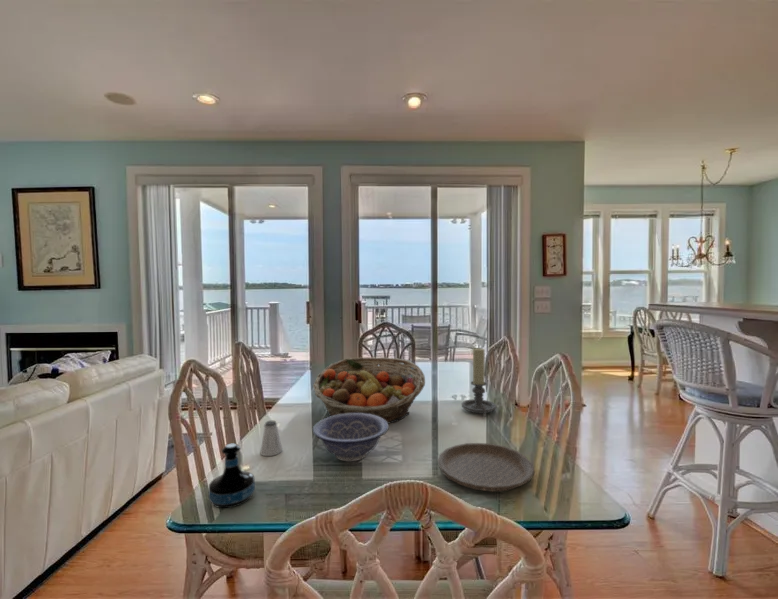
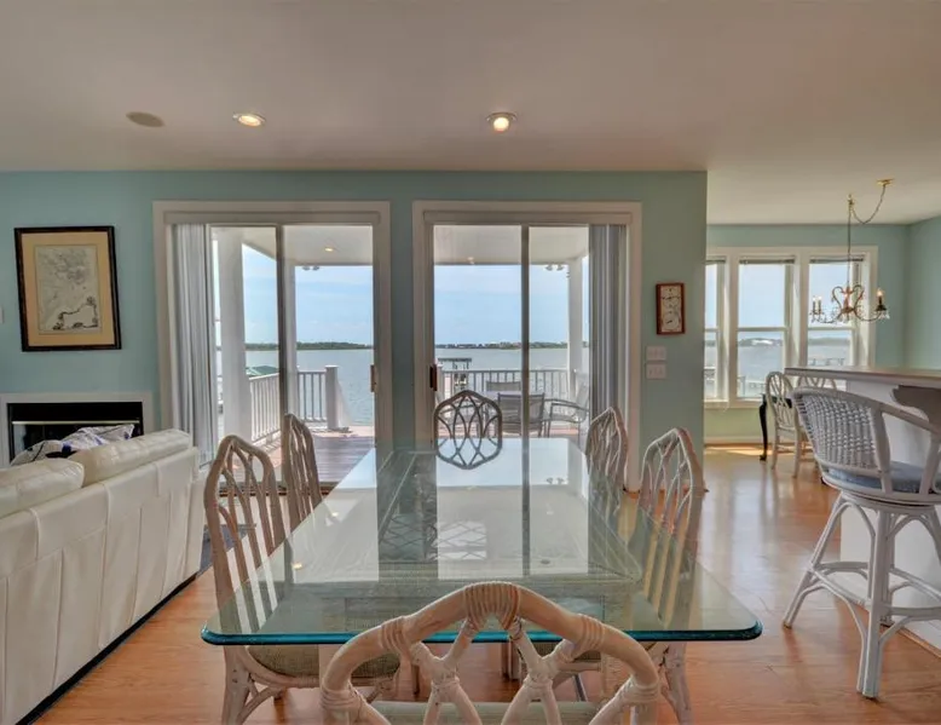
- fruit basket (369, 388)
- decorative bowl (351, 440)
- plate (484, 465)
- candle holder (479, 379)
- tequila bottle (231, 471)
- saltshaker (271, 436)
